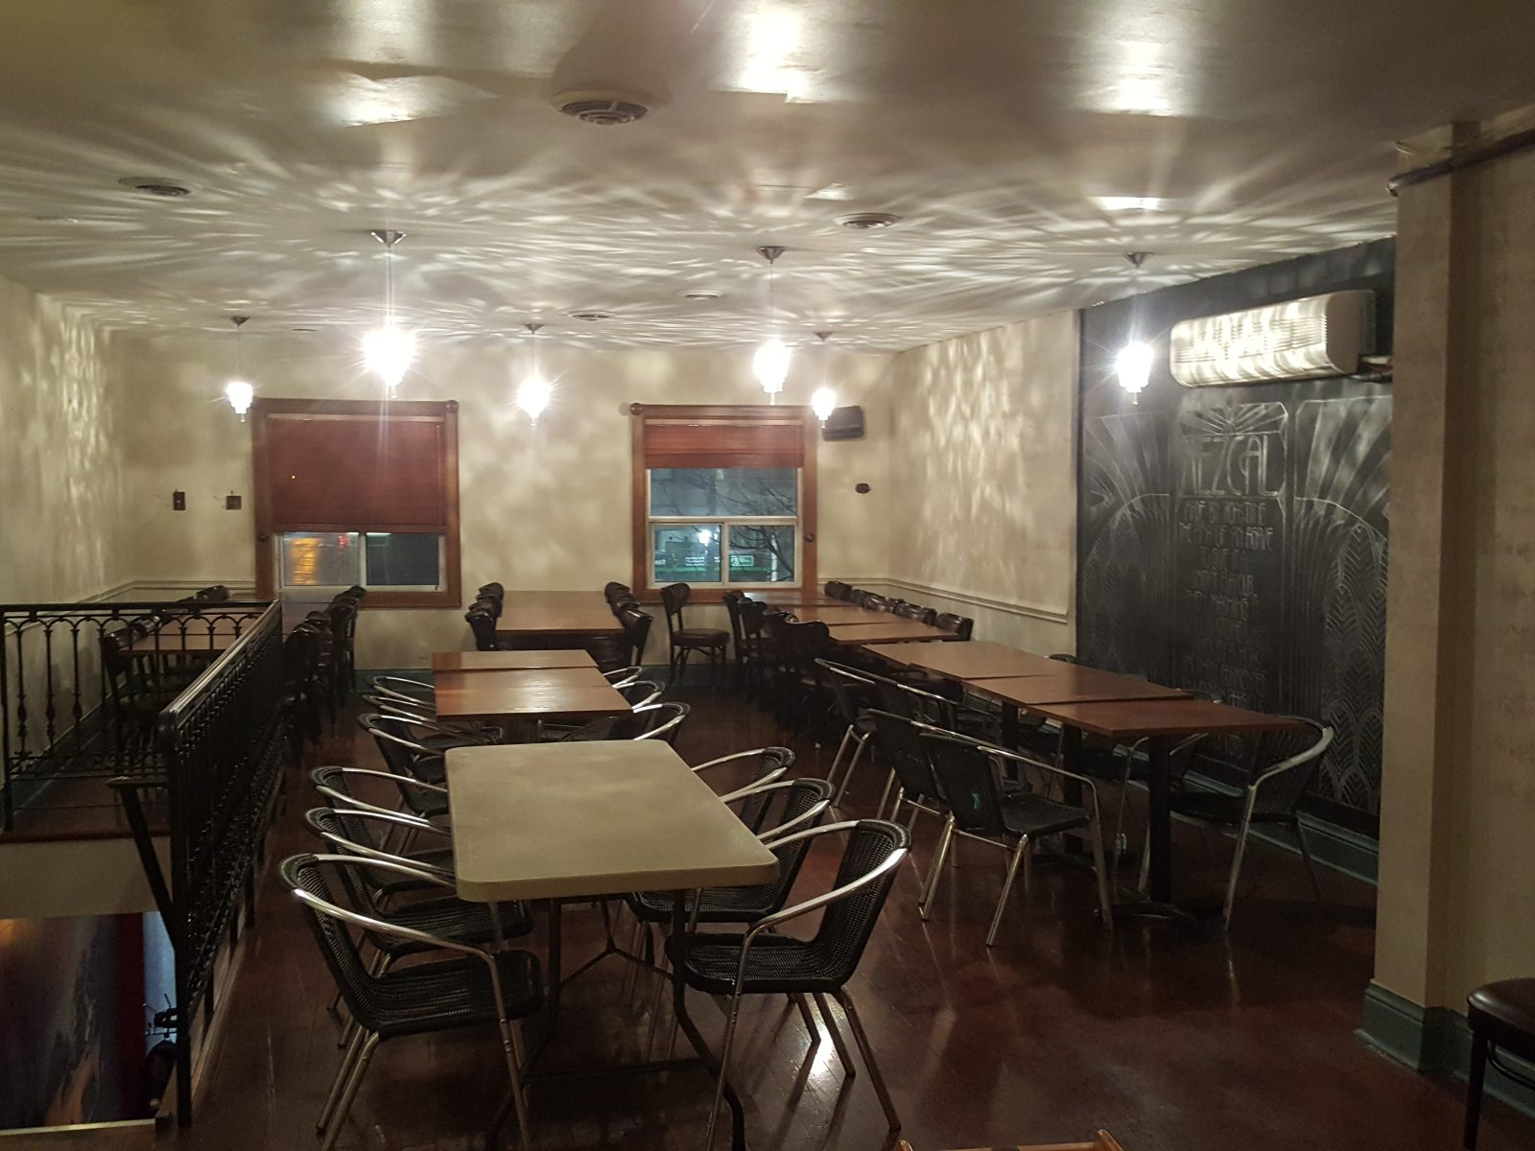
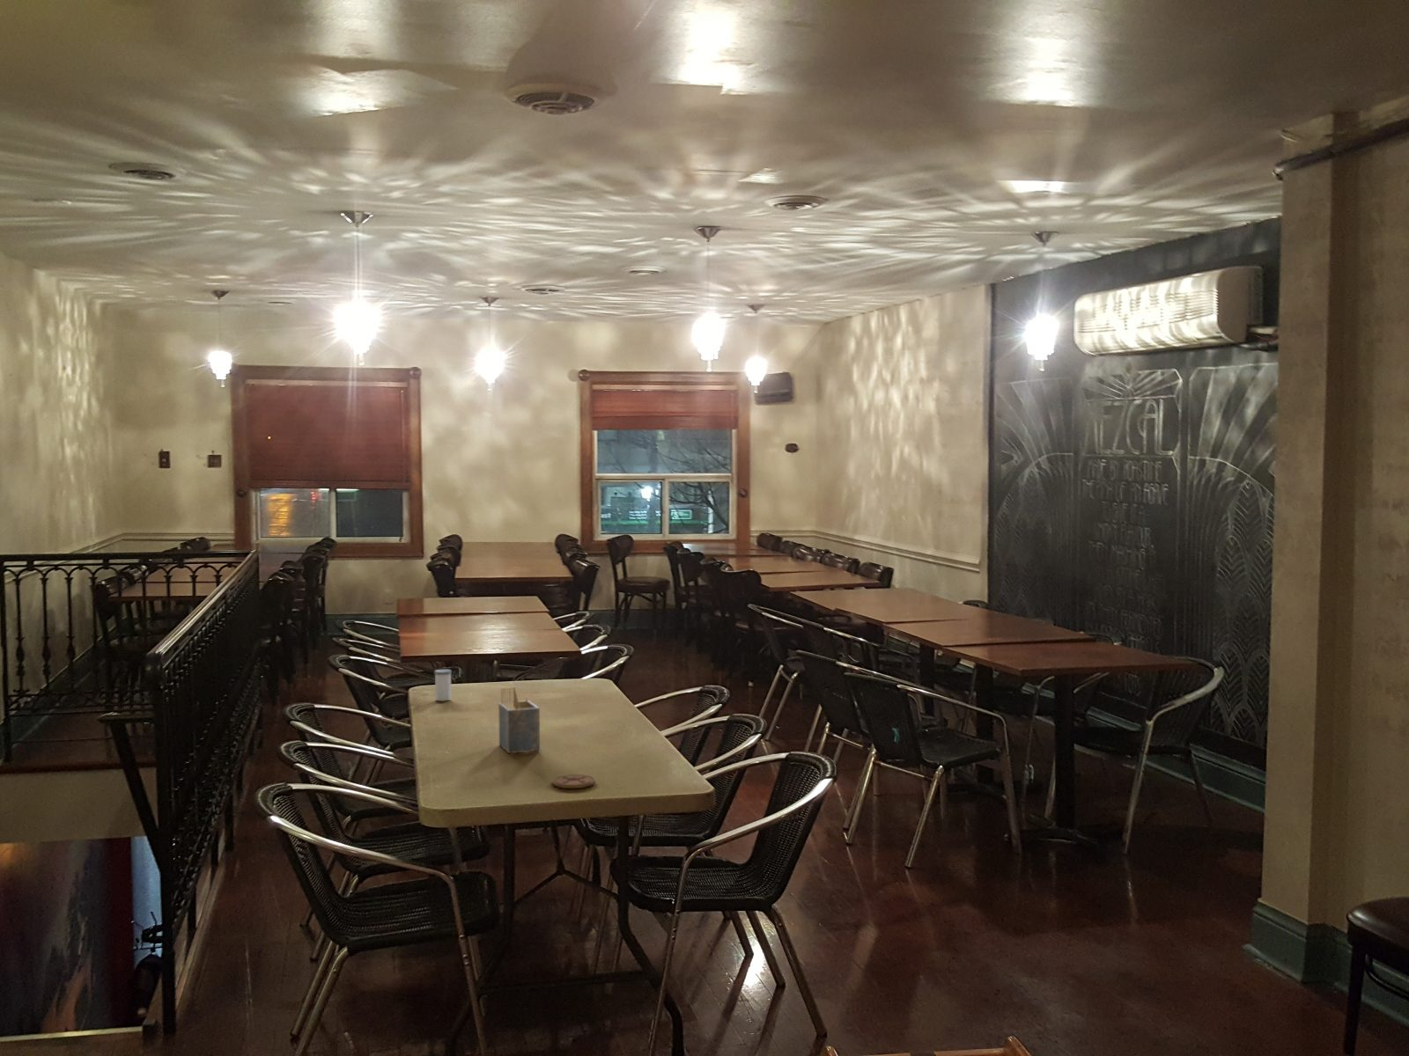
+ salt shaker (443, 684)
+ napkin holder (519, 718)
+ coaster (574, 781)
